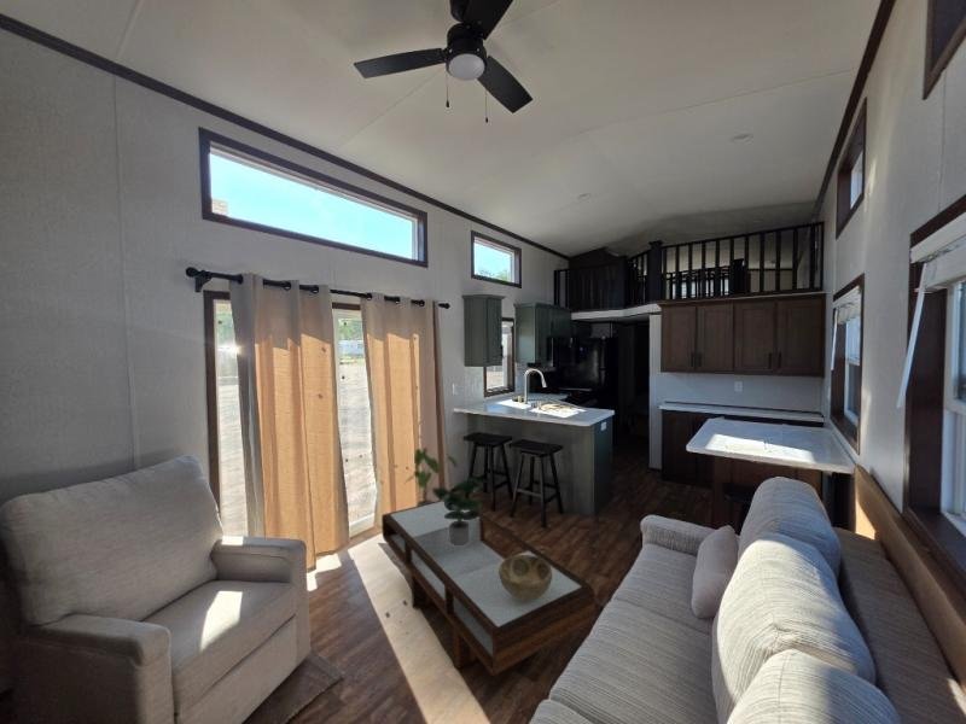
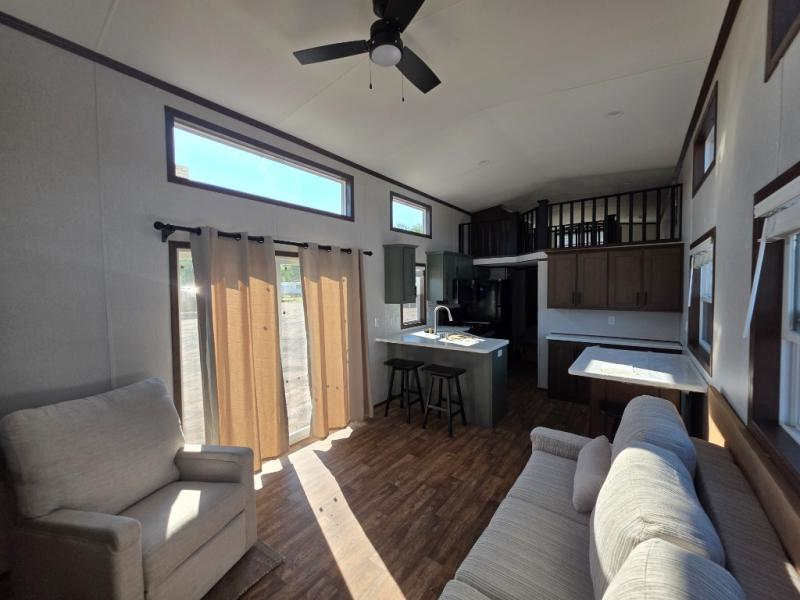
- house plant (427, 490)
- coffee table (467, 579)
- decorative bowl (525, 579)
- potted plant (461, 512)
